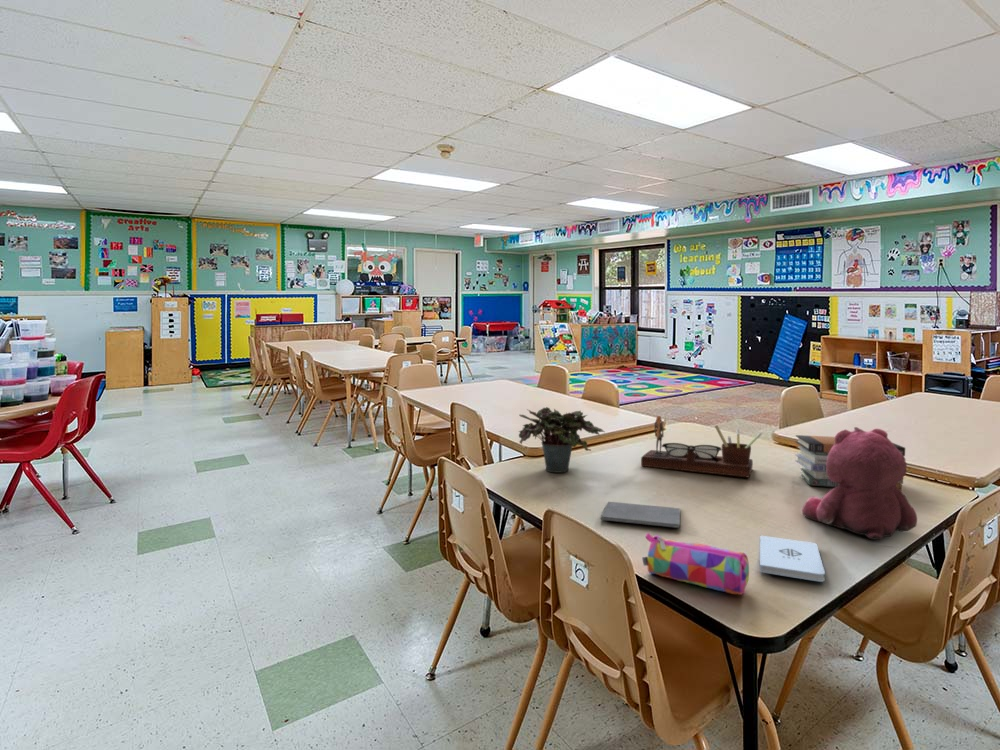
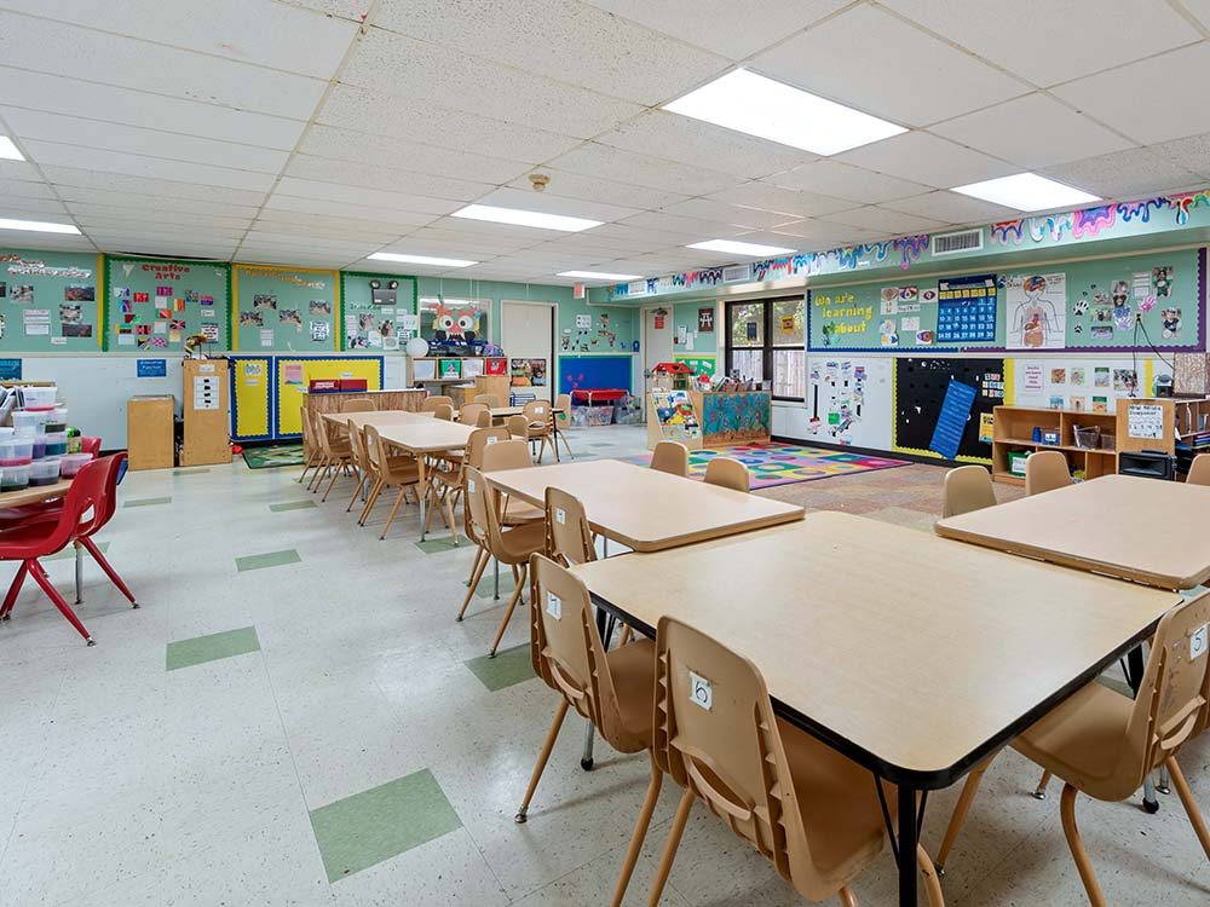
- desk organizer (701, 445)
- teddy bear (860, 476)
- pencil case (695, 562)
- notepad (789, 556)
- book stack (827, 457)
- potted plant (558, 439)
- notepad (641, 513)
